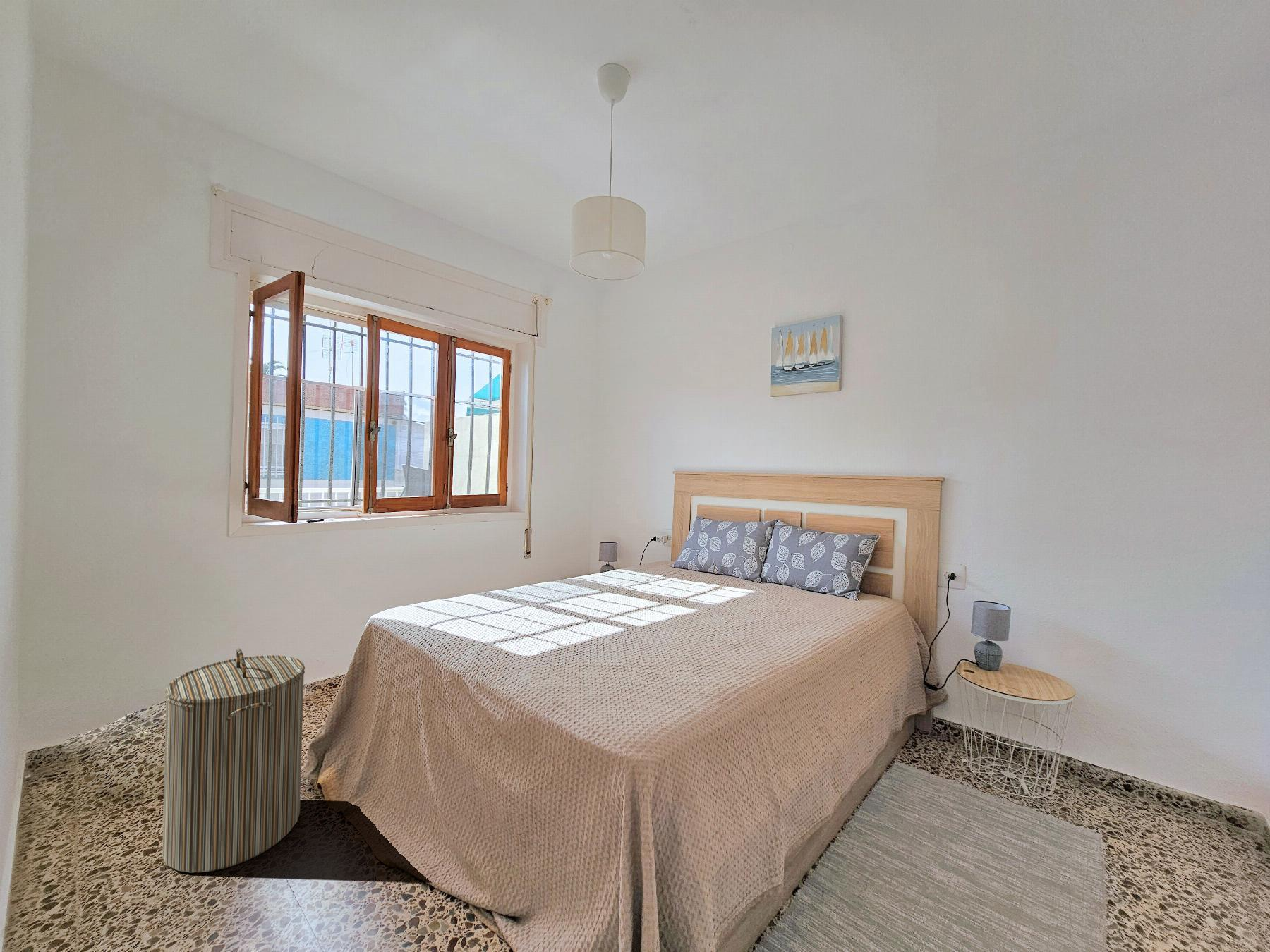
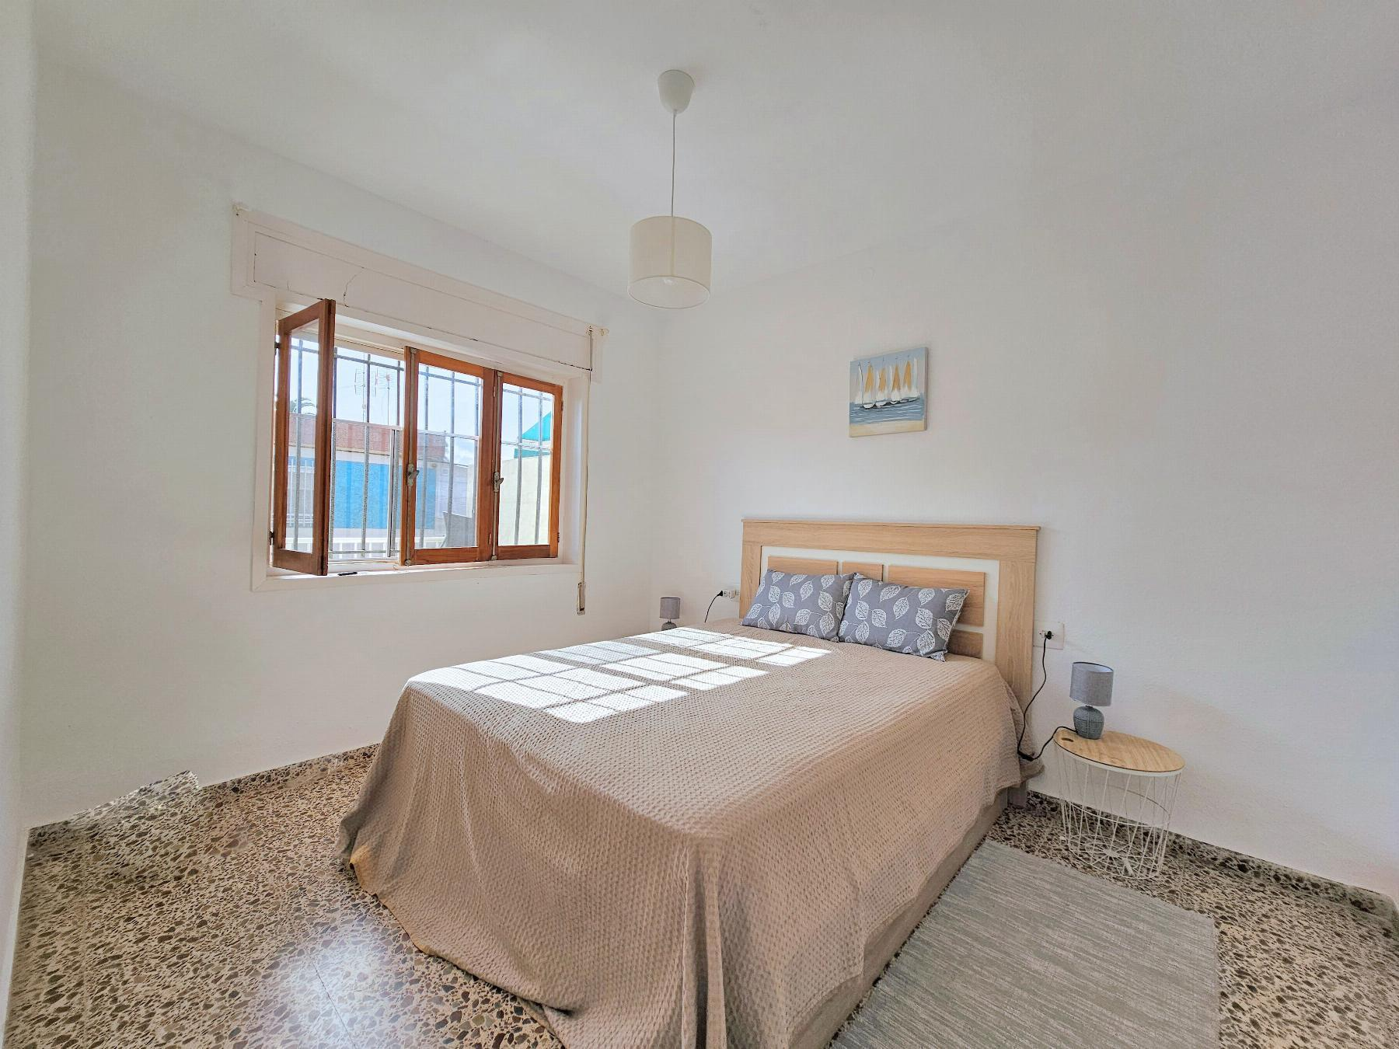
- laundry hamper (238, 741)
